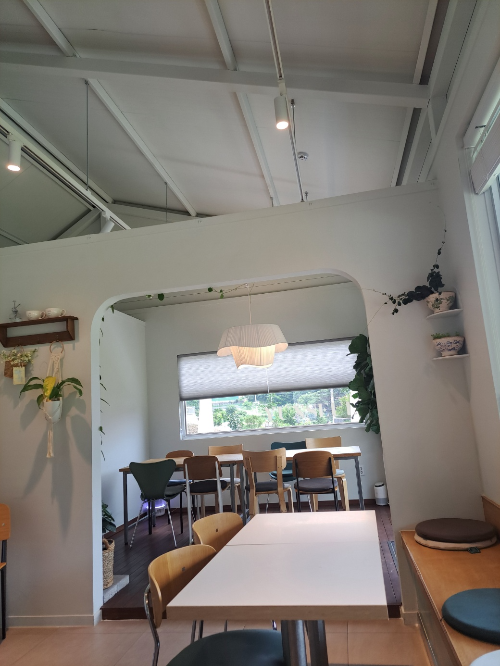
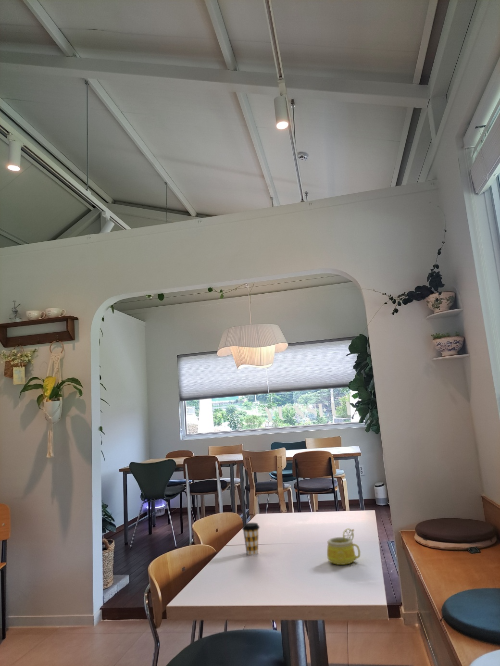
+ coffee cup (251, 538)
+ mug (342, 545)
